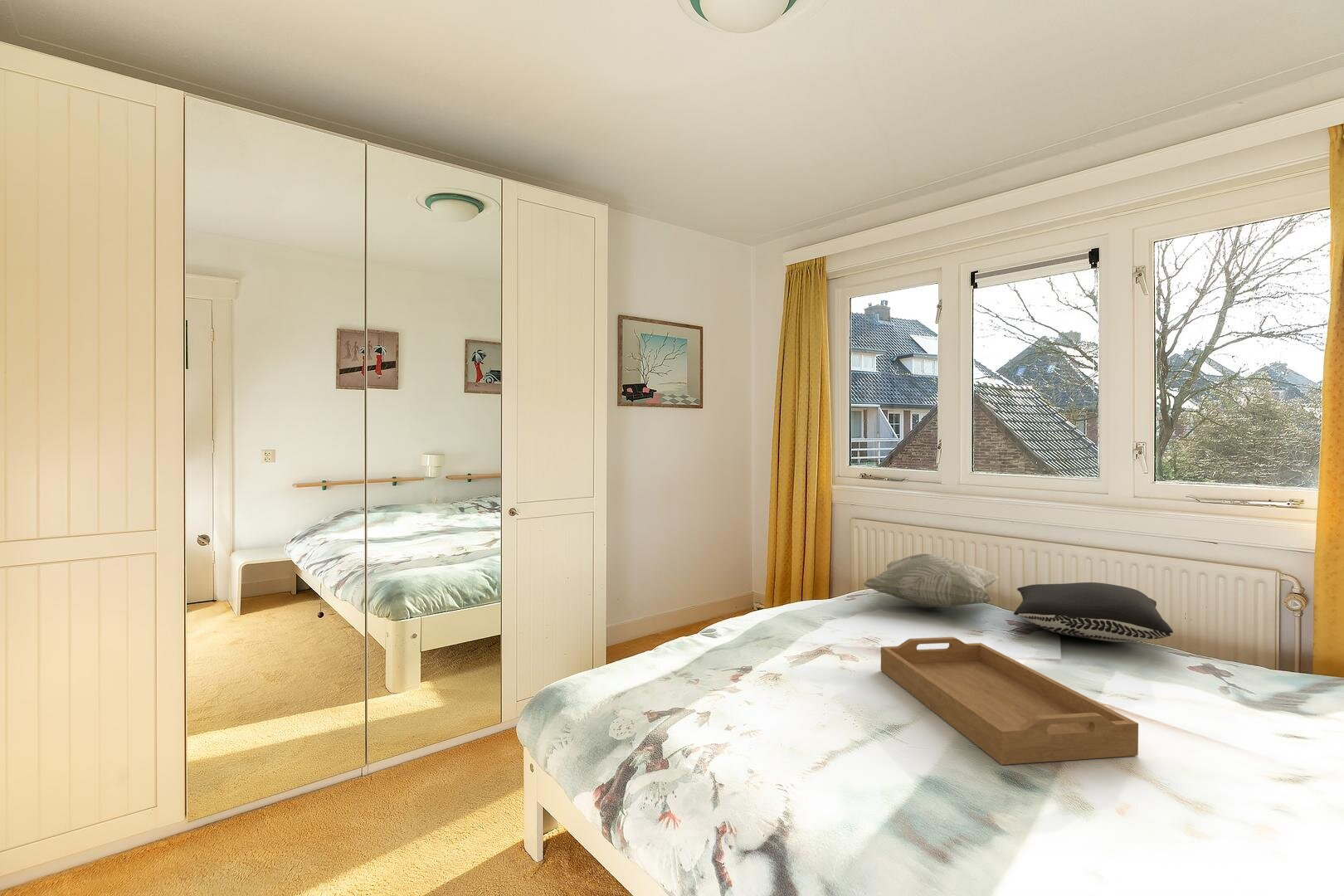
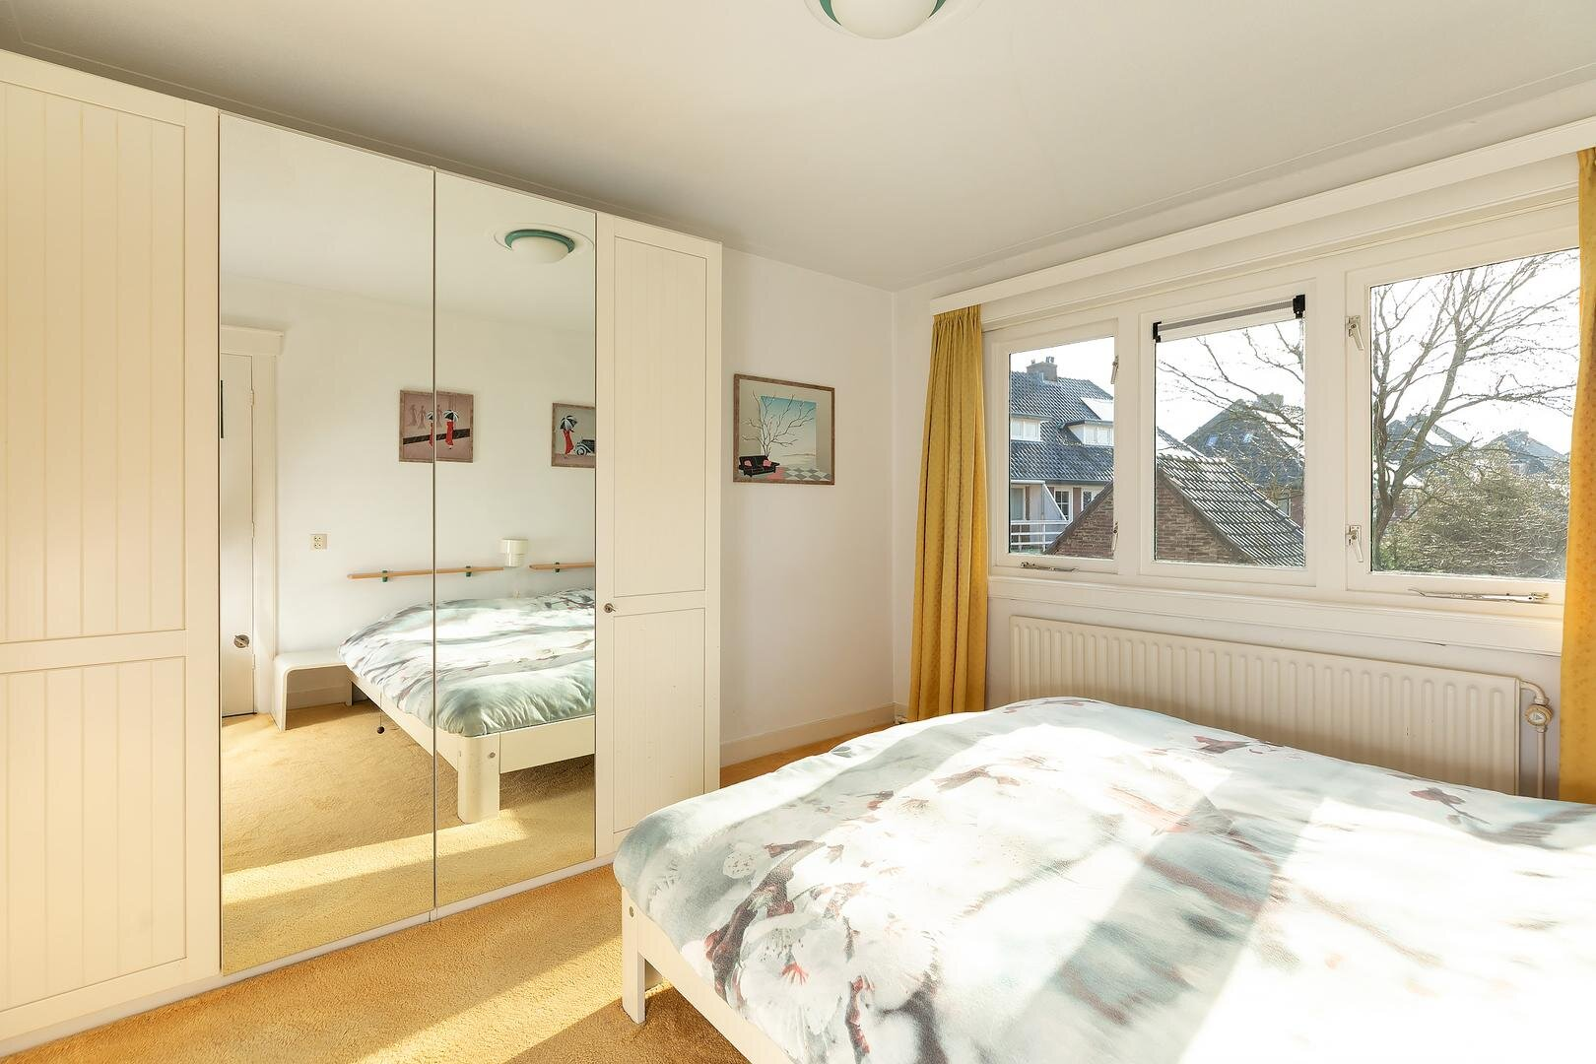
- decorative pillow (933, 580)
- pillow (1085, 609)
- serving tray (989, 688)
